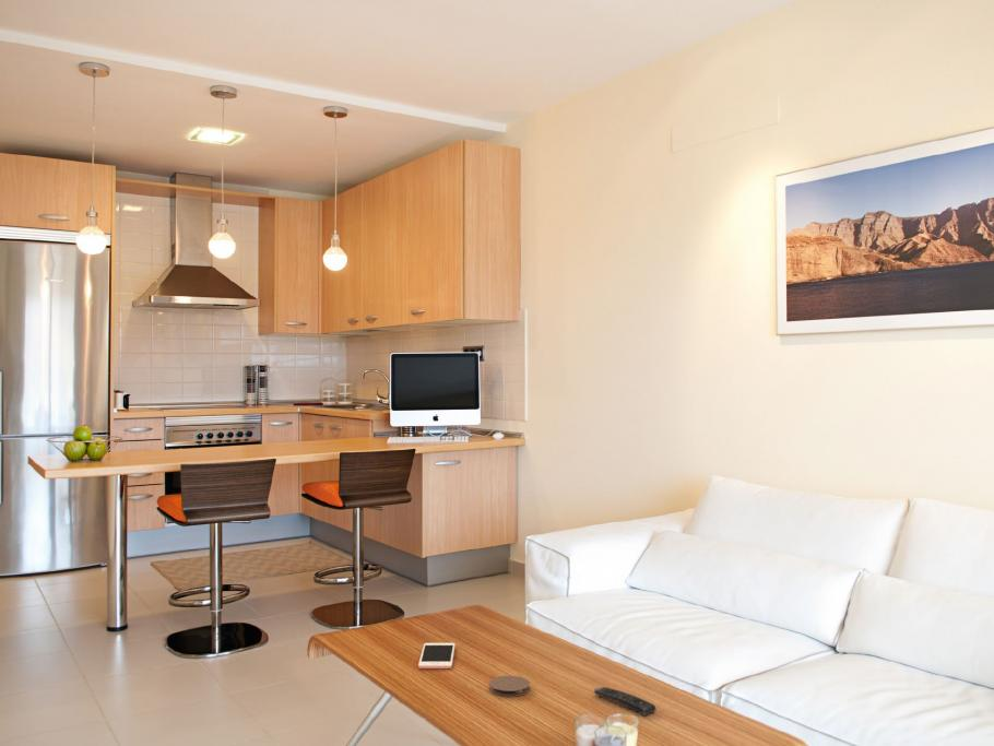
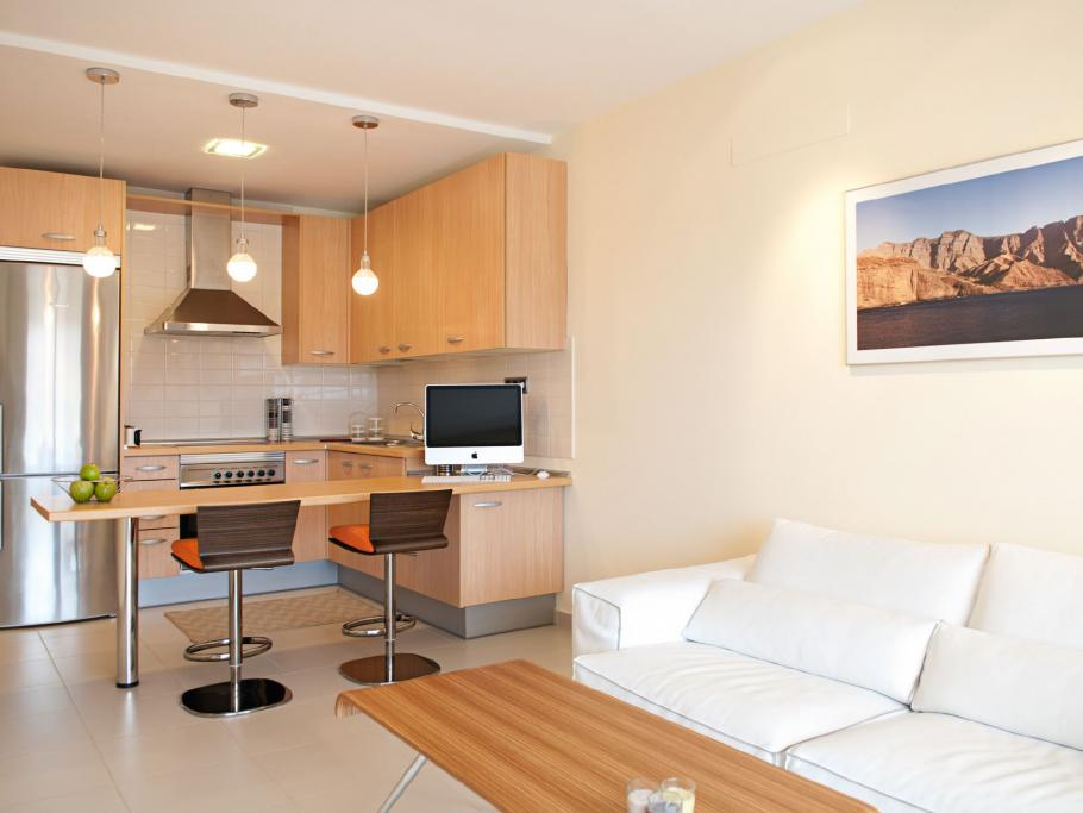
- remote control (622, 699)
- coaster (509, 685)
- cell phone (437, 654)
